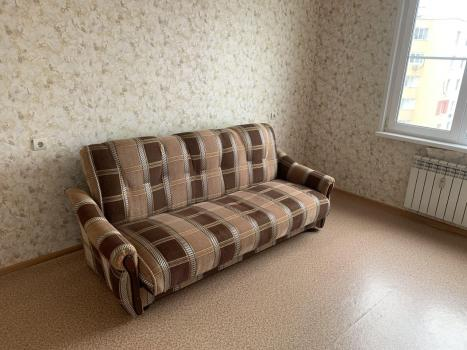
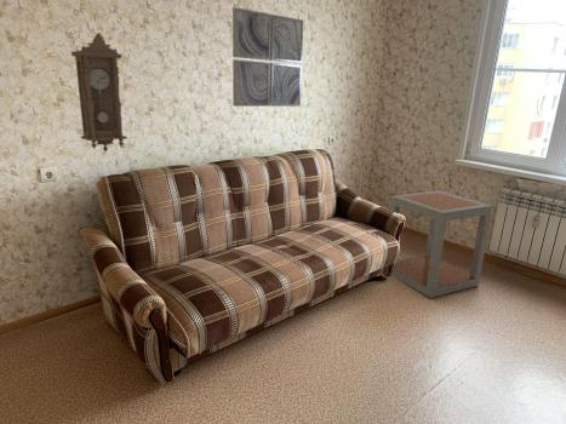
+ wall art (269, 59)
+ side table (434, 240)
+ pendulum clock (99, 94)
